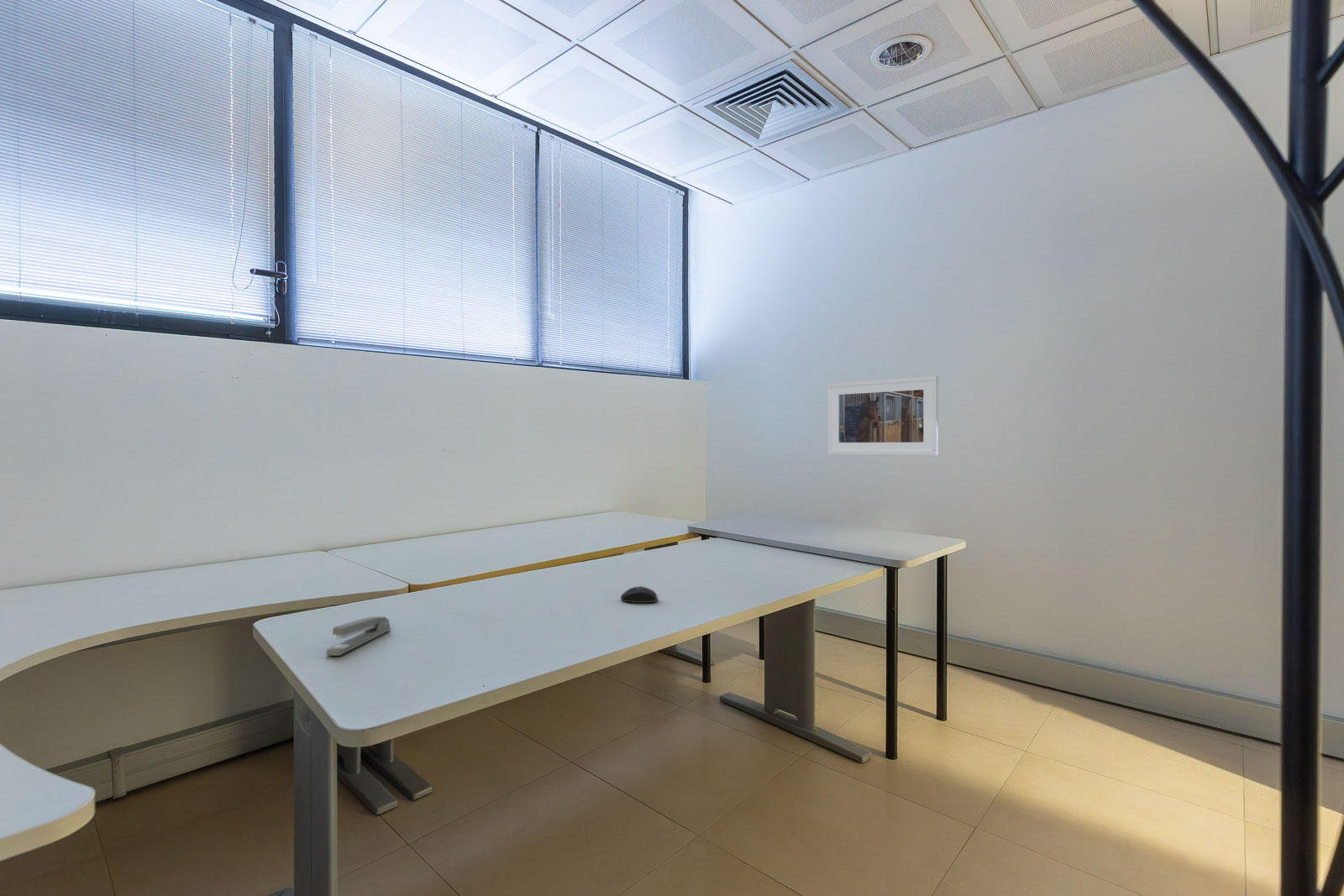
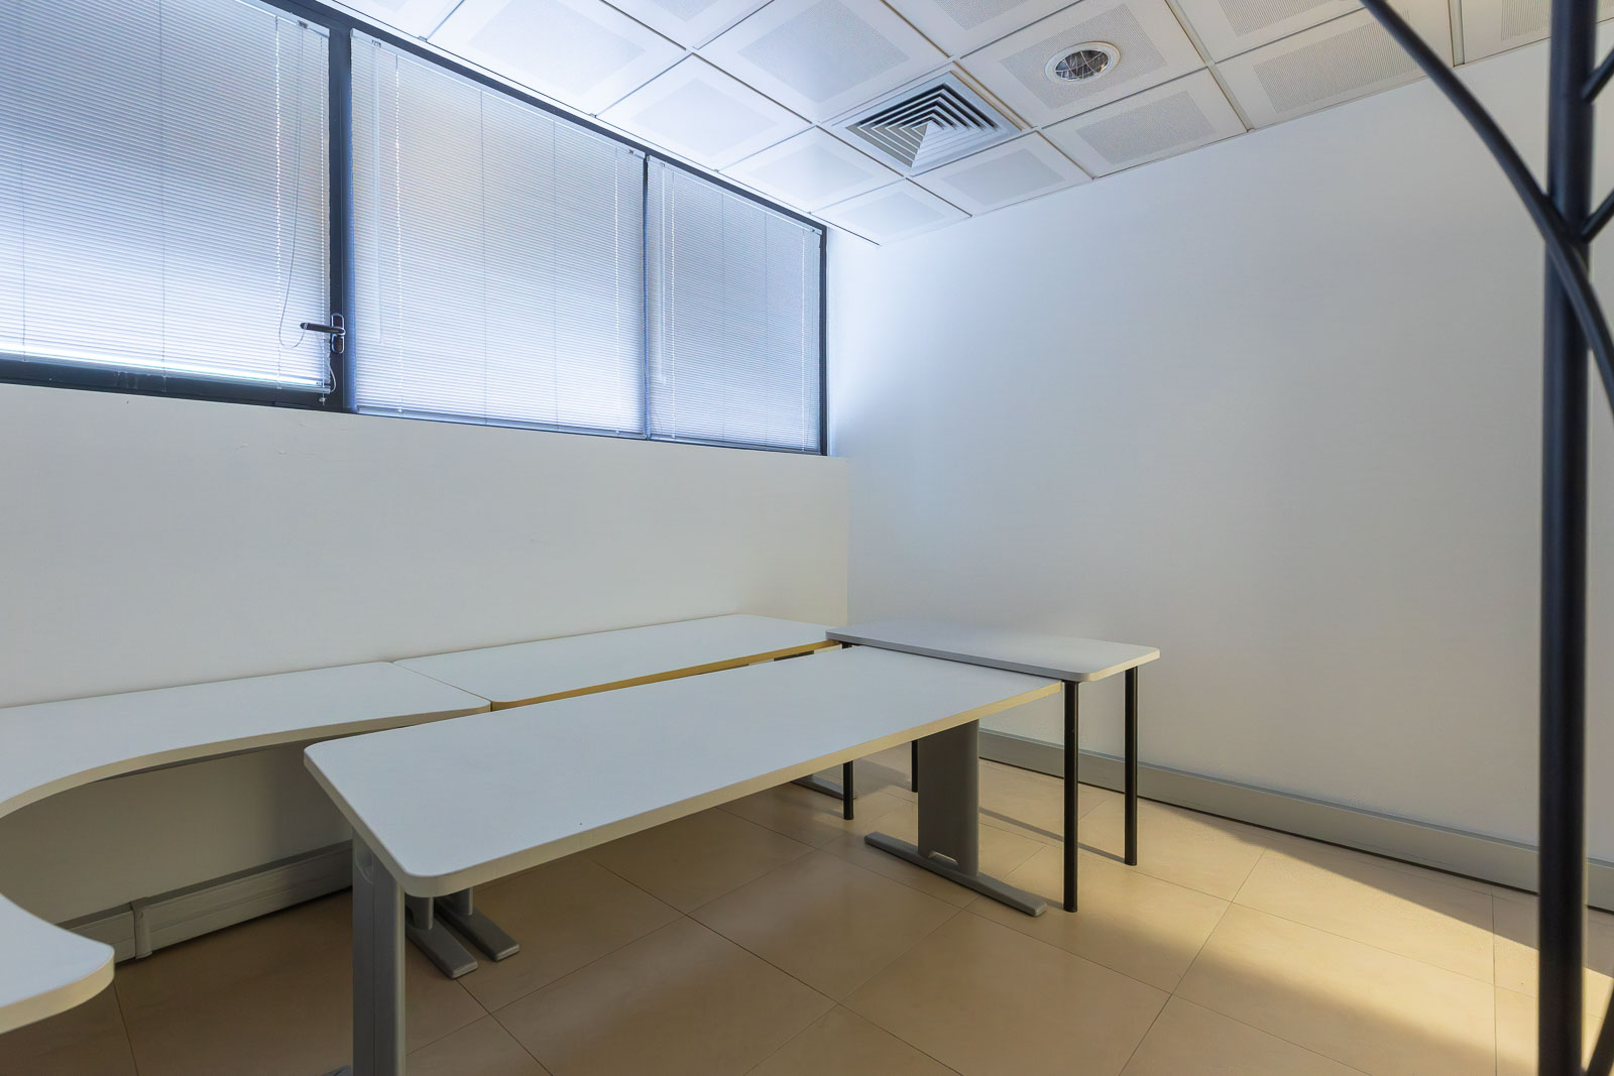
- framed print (879, 417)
- mouse (639, 594)
- stapler (360, 630)
